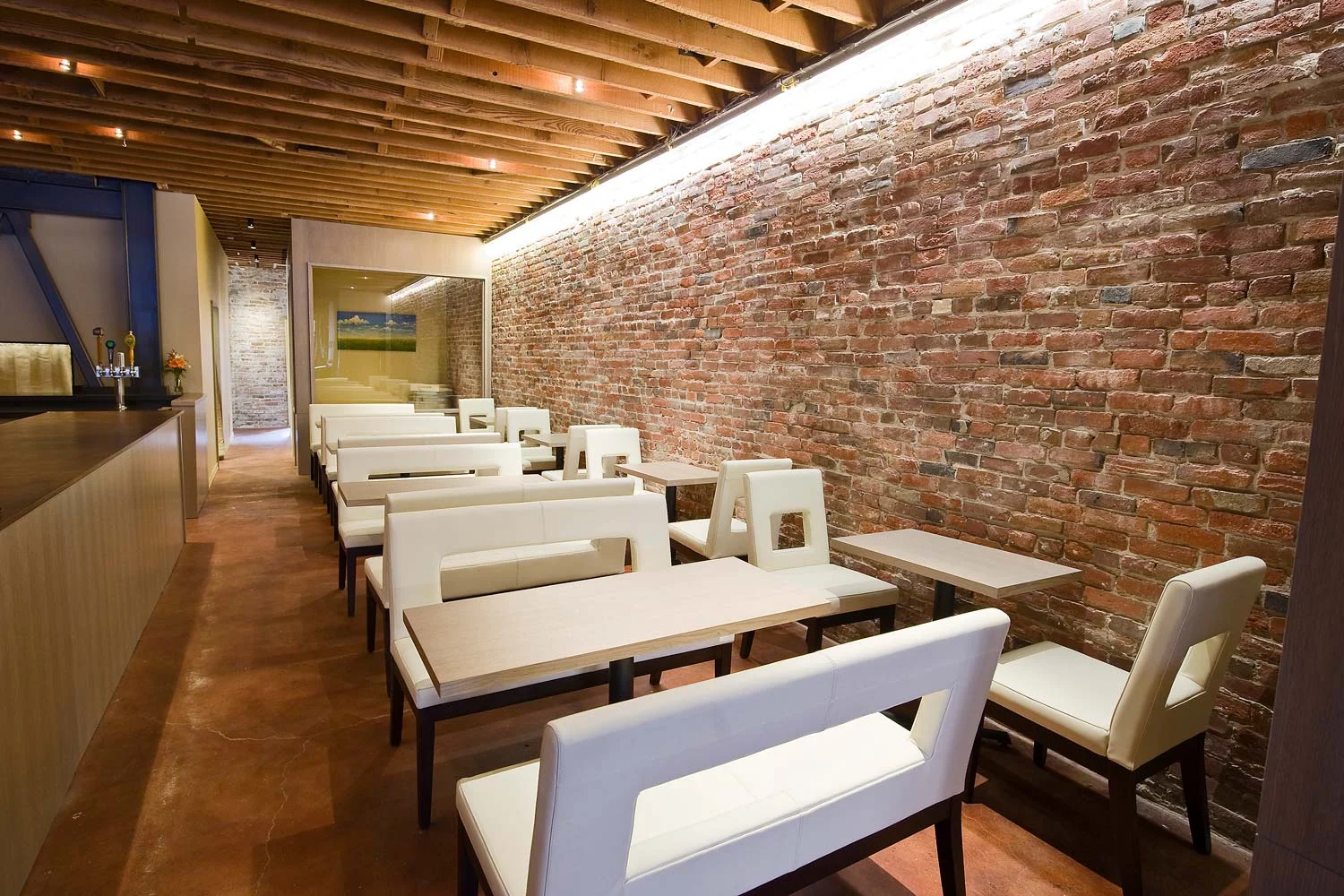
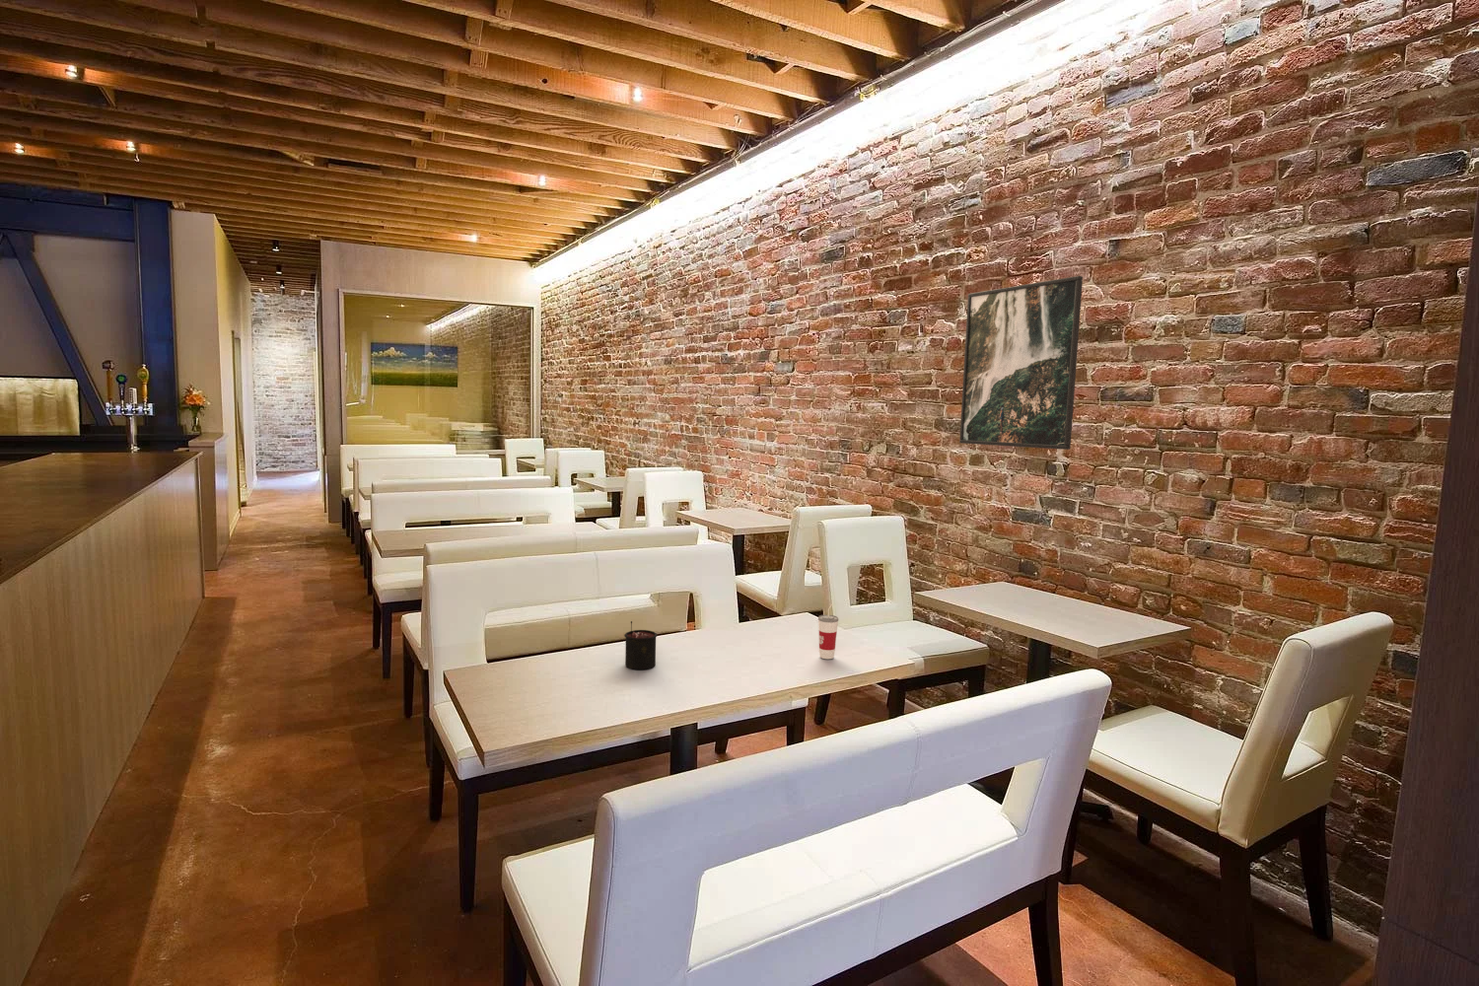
+ candle (640, 642)
+ cup (828, 631)
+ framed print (1016, 365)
